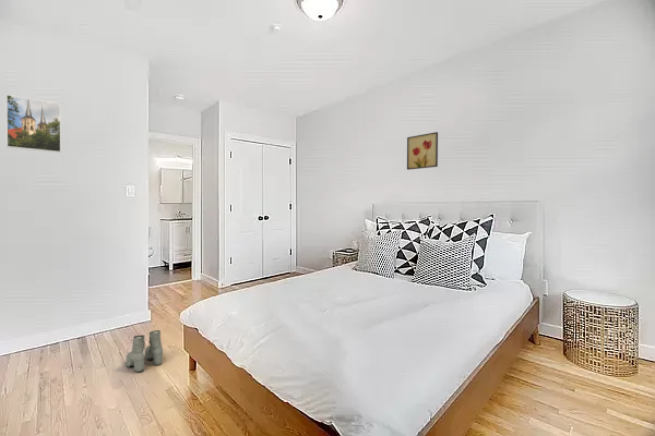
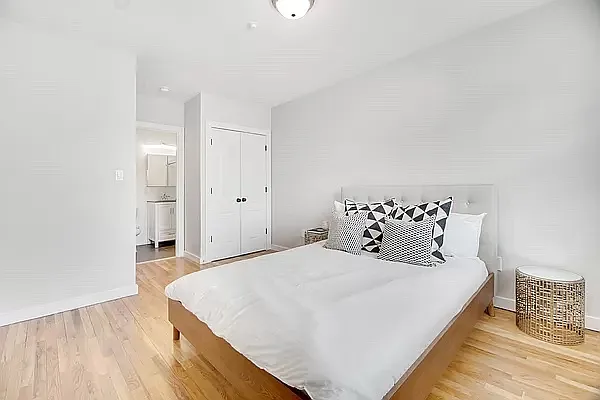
- boots (144, 347)
- wall art (421, 152)
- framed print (34, 124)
